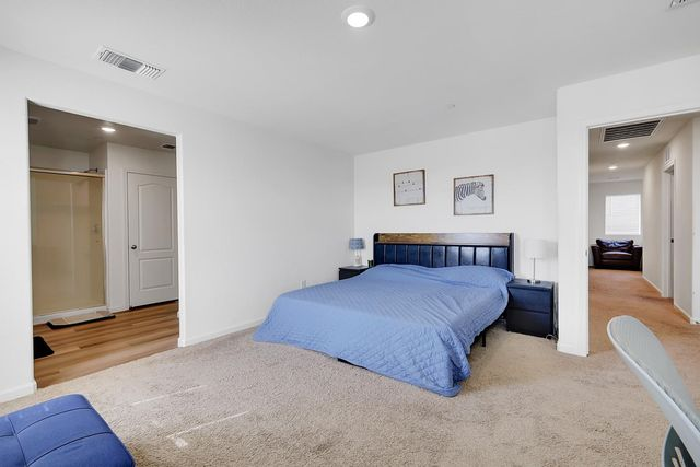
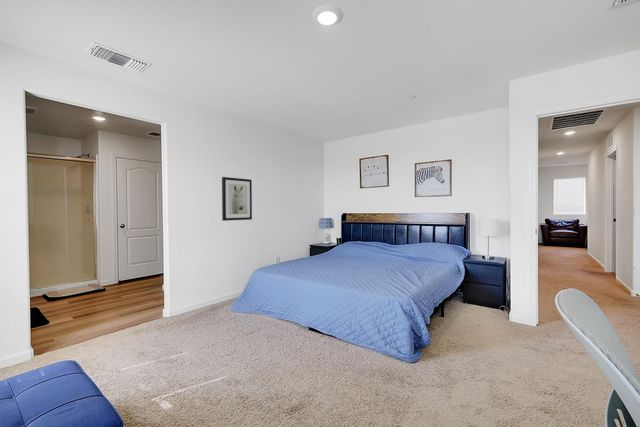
+ wall art (237, 199)
